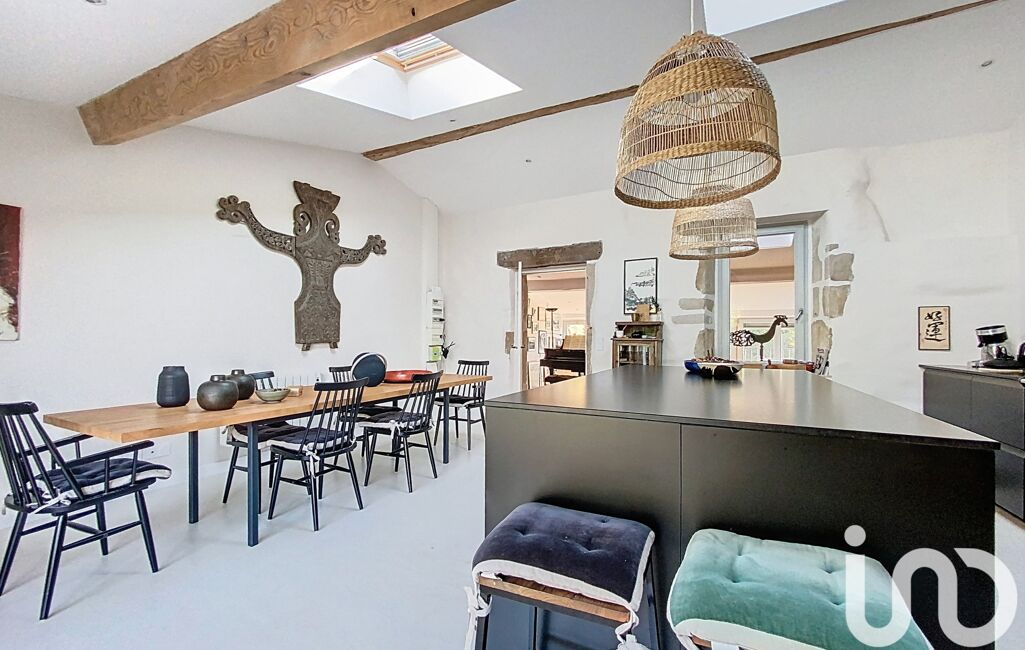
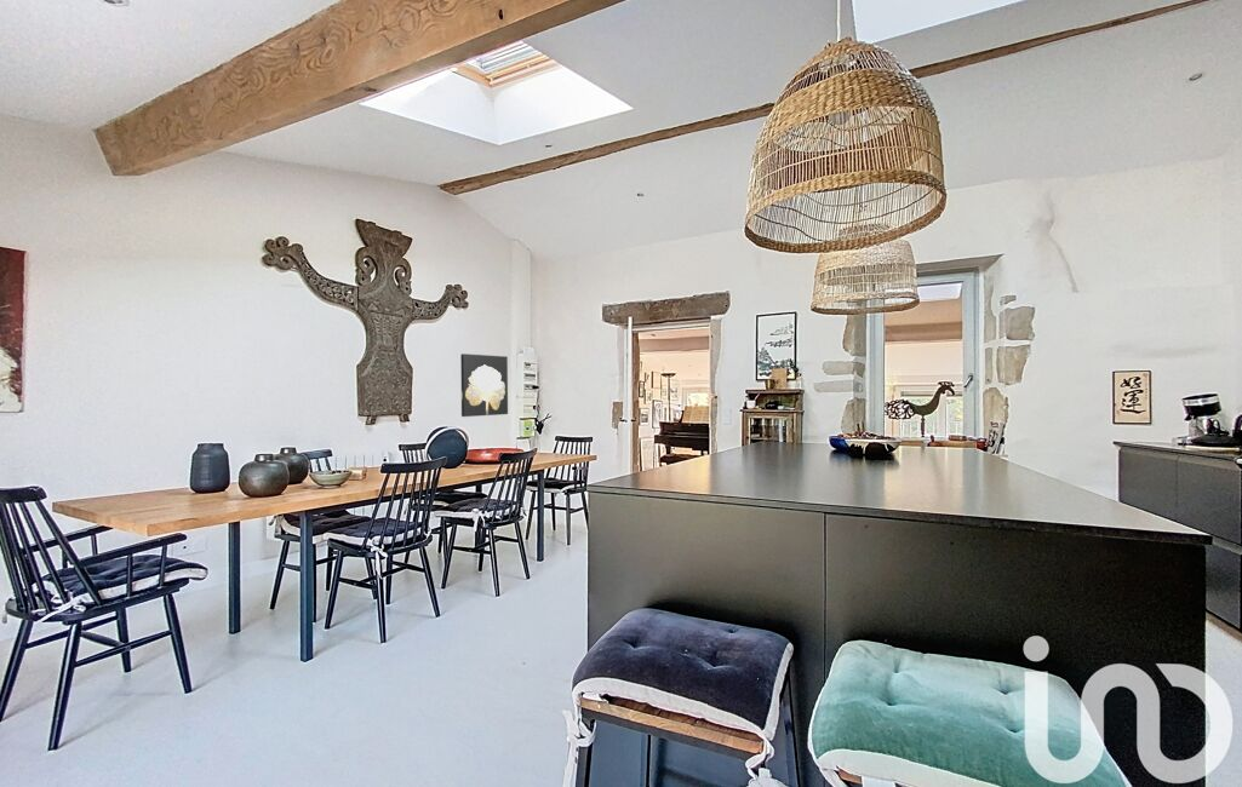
+ wall art (485, 385)
